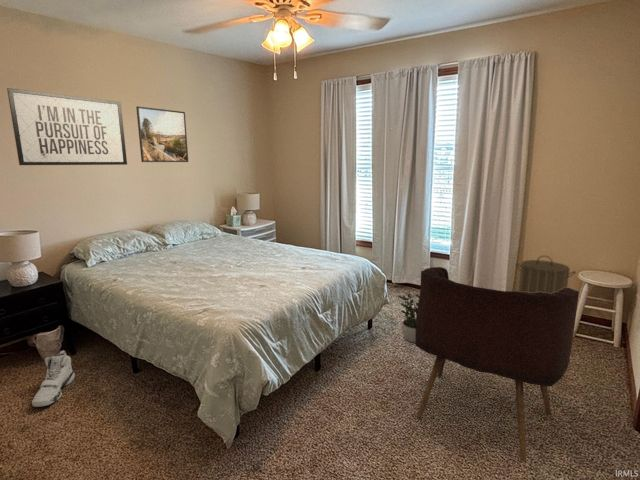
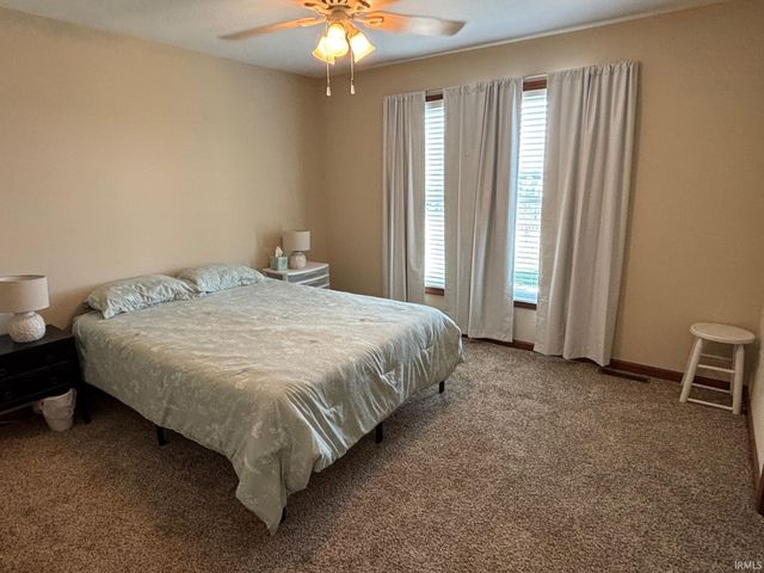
- potted plant (415, 315)
- laundry hamper (542, 289)
- sneaker (52, 376)
- mirror (74, 131)
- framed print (164, 136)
- armchair (488, 340)
